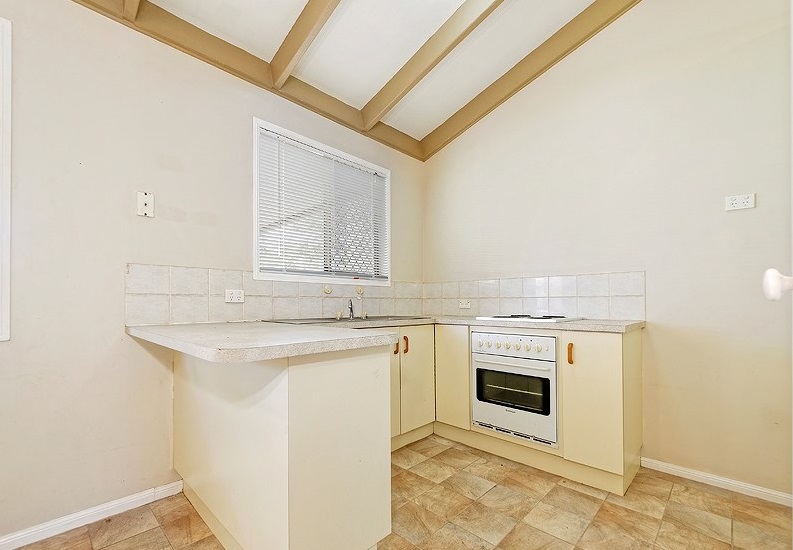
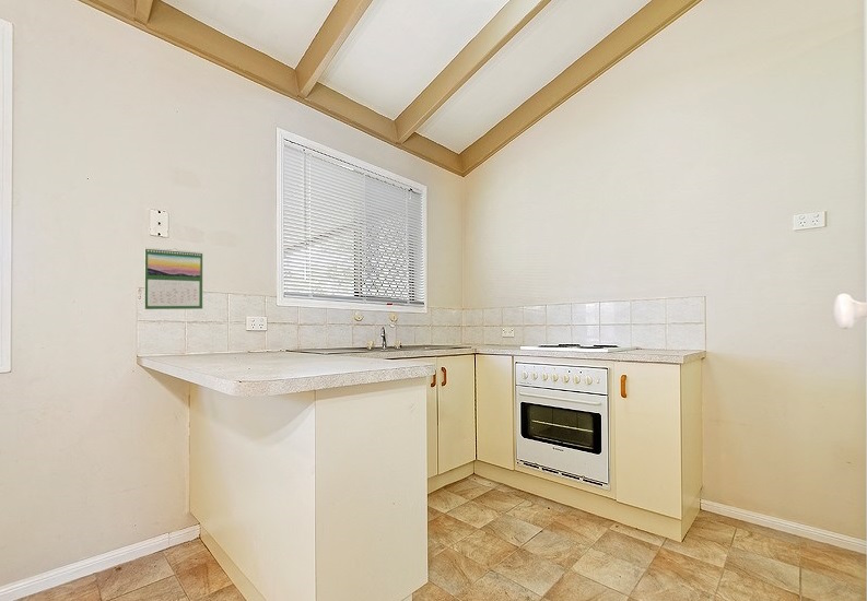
+ calendar (174, 279)
